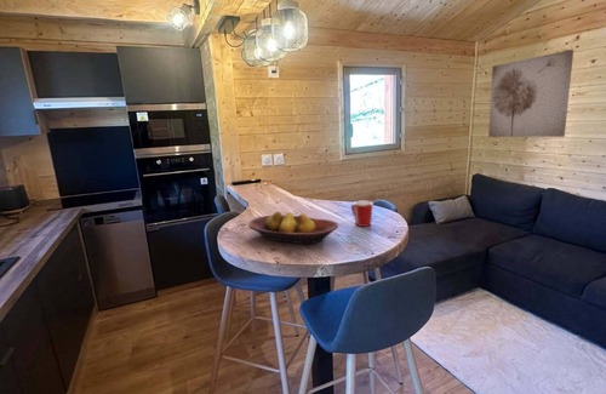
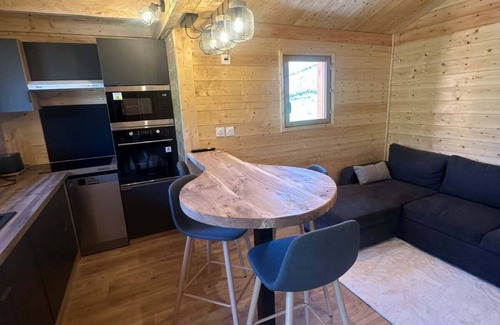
- mug (360, 212)
- wall art (525, 98)
- fruit bowl (291, 224)
